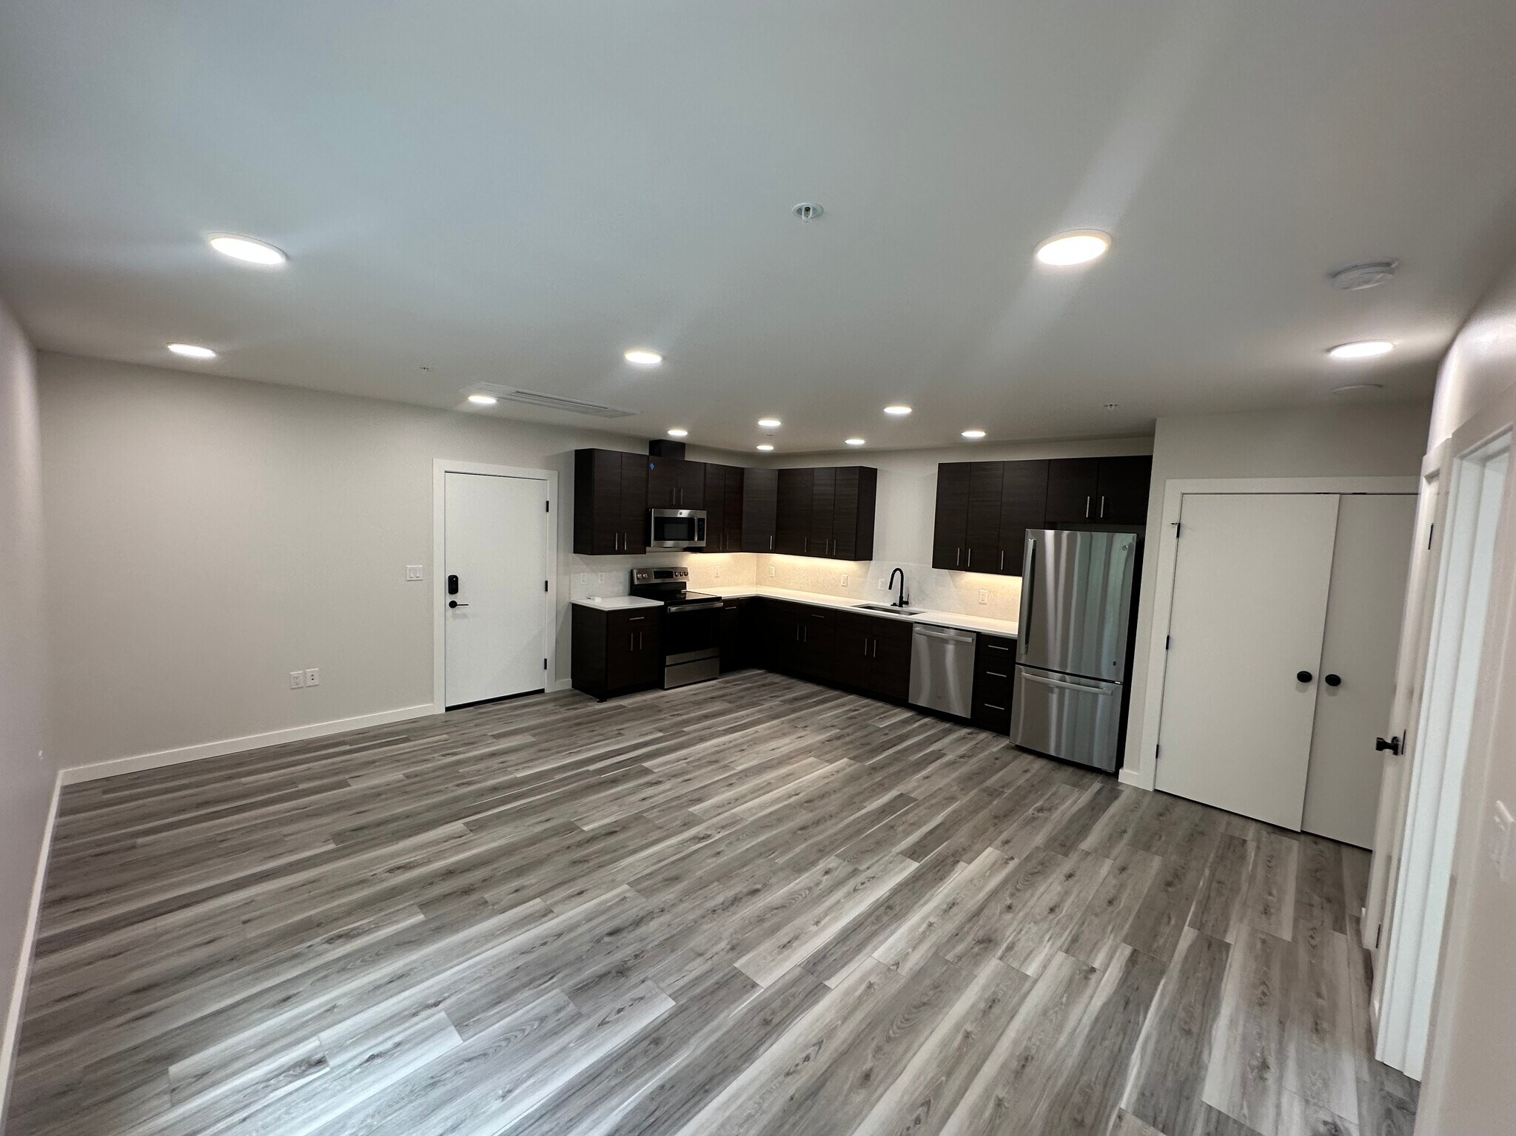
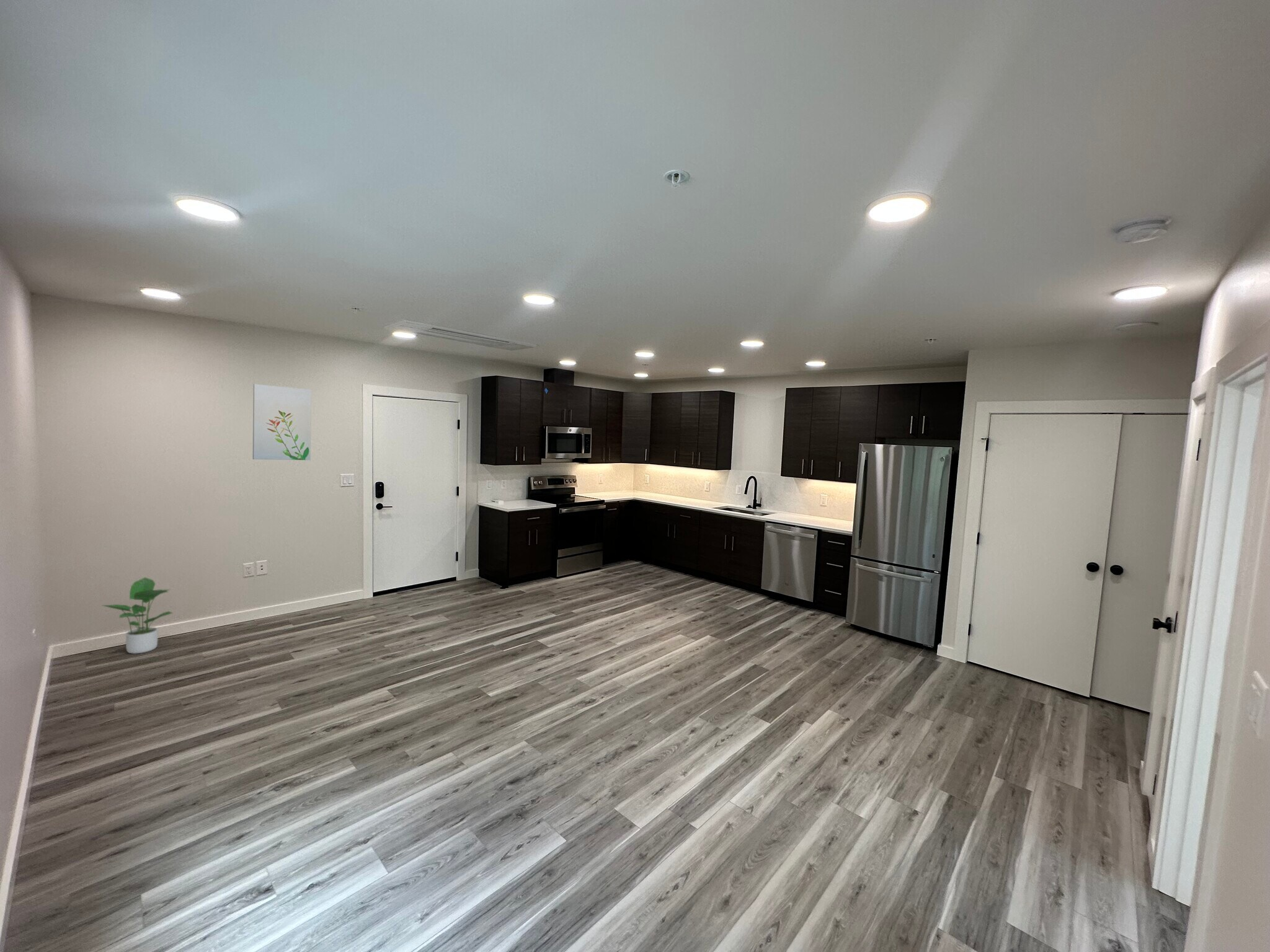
+ wall art (283, 423)
+ potted plant (138, 616)
